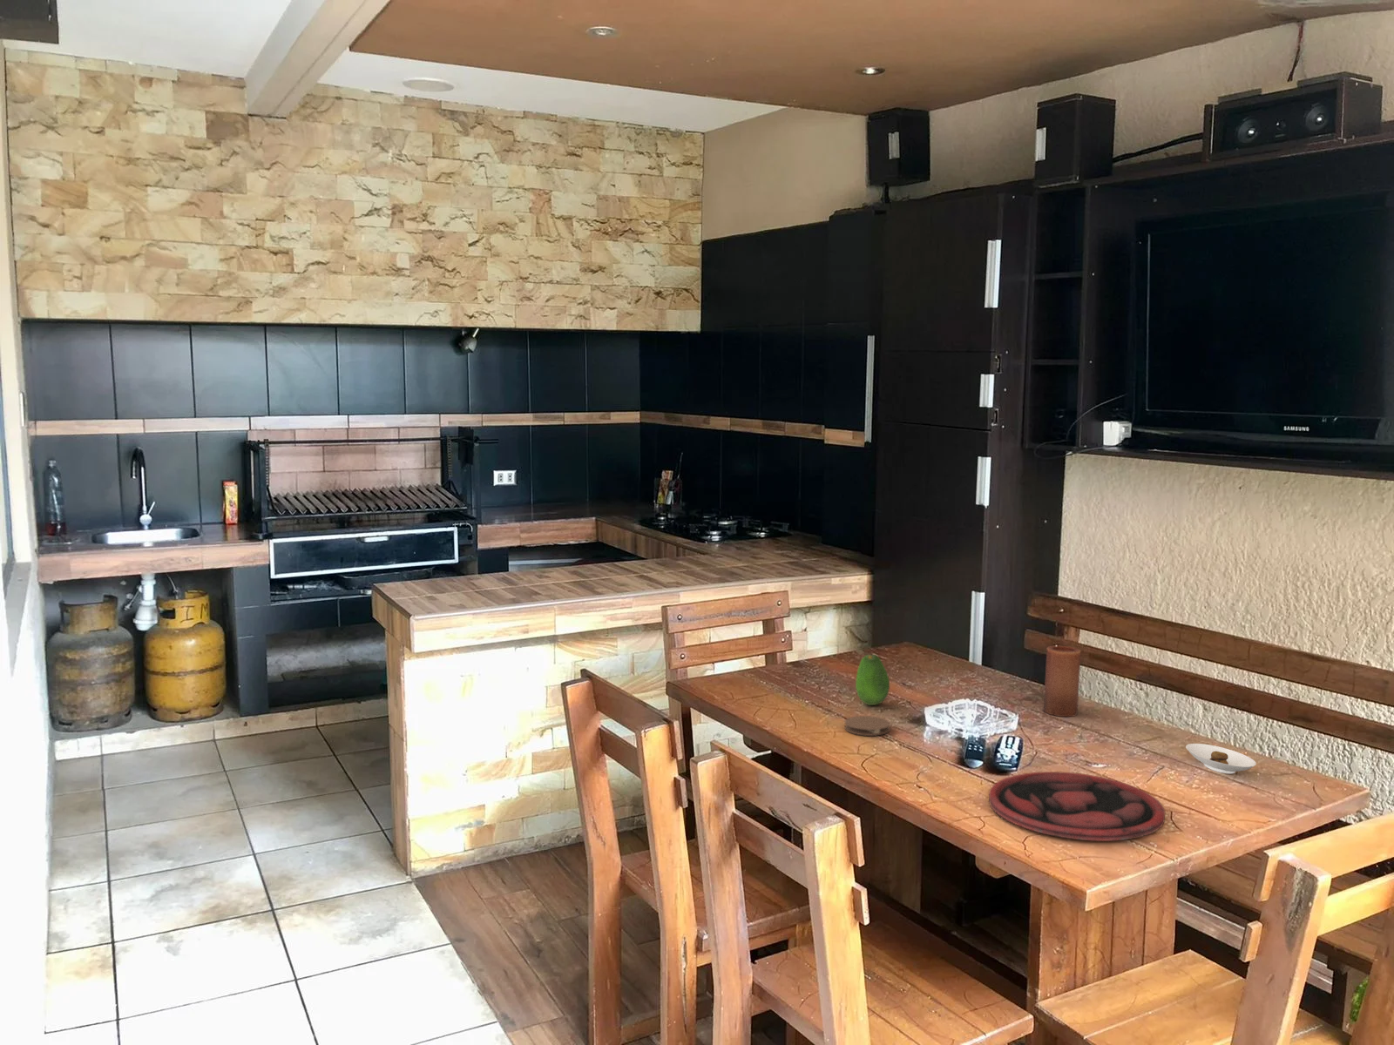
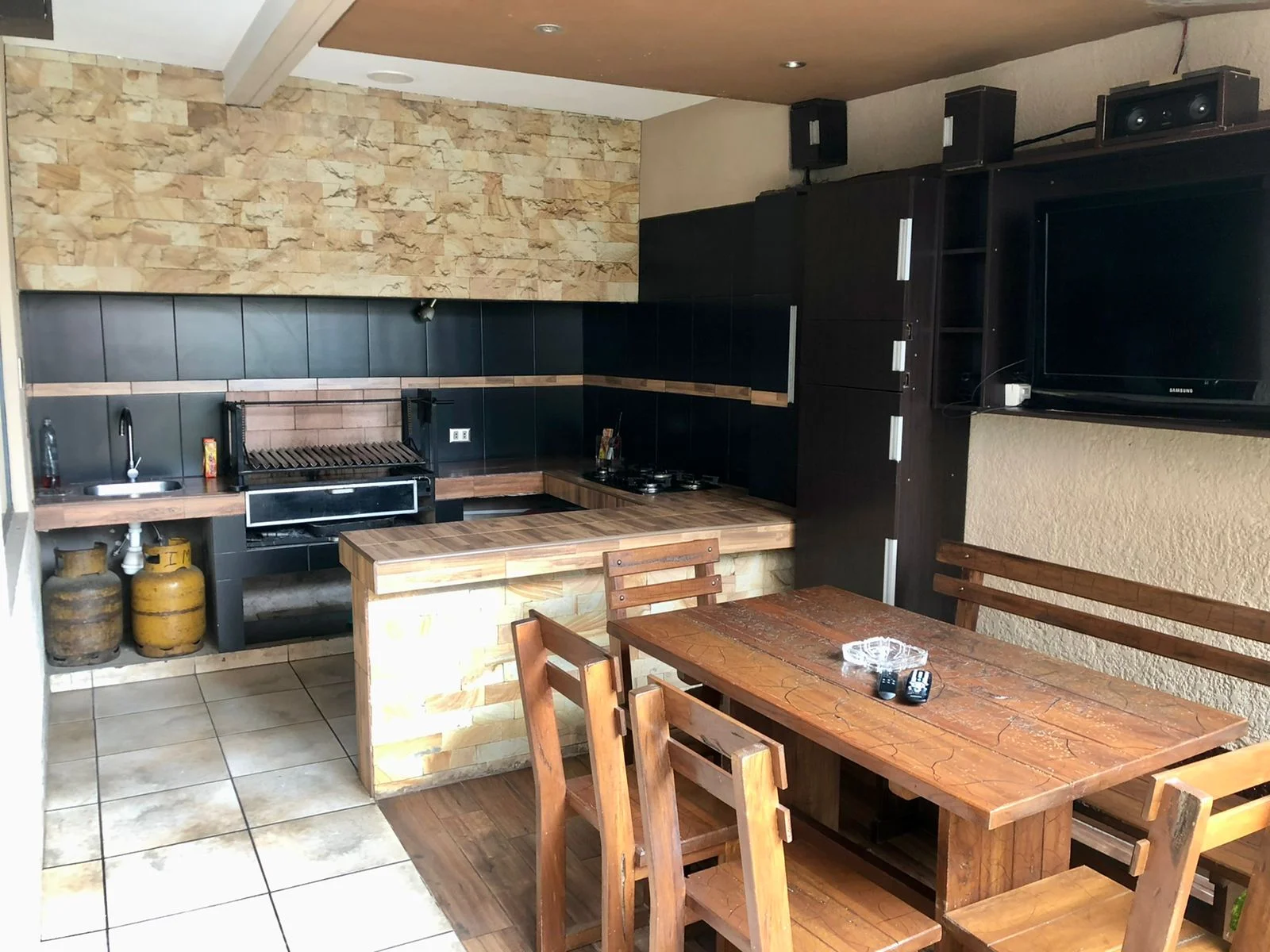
- fruit (873, 679)
- candle (1061, 681)
- plate (1075, 802)
- coaster (867, 726)
- saucer (1219, 760)
